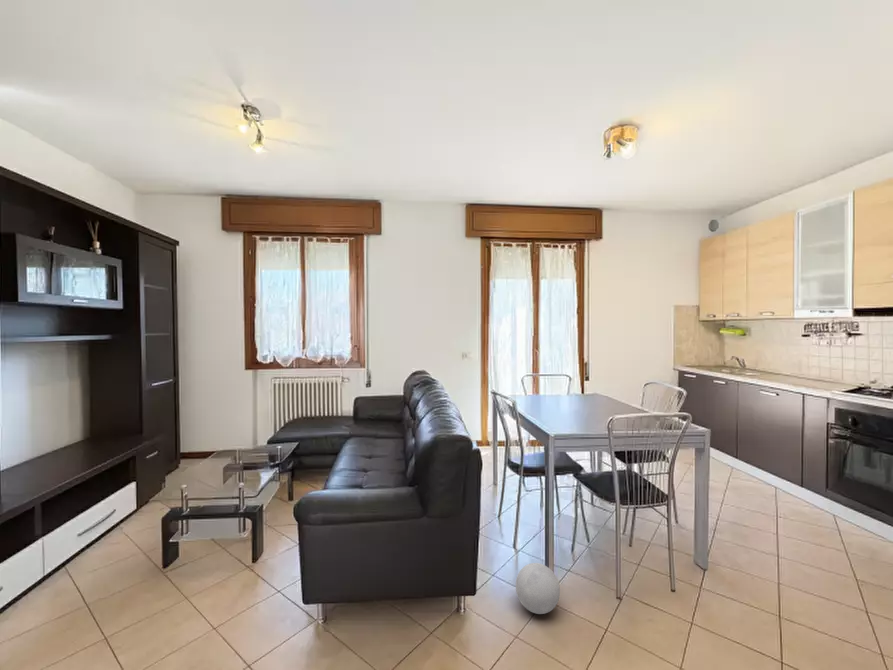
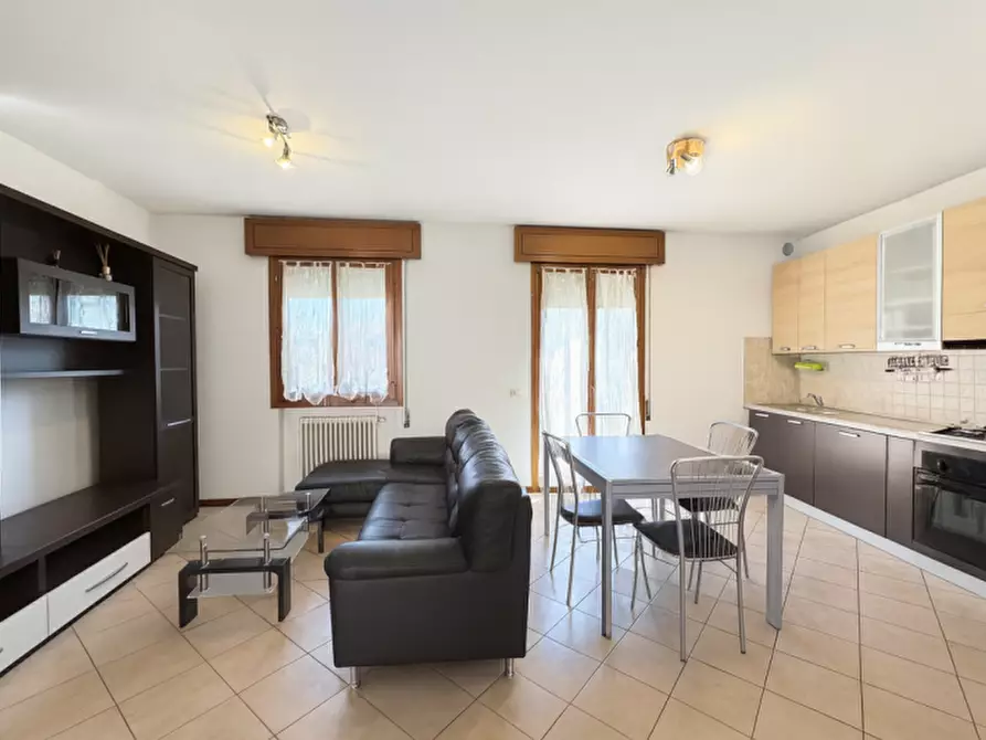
- ball (537, 587)
